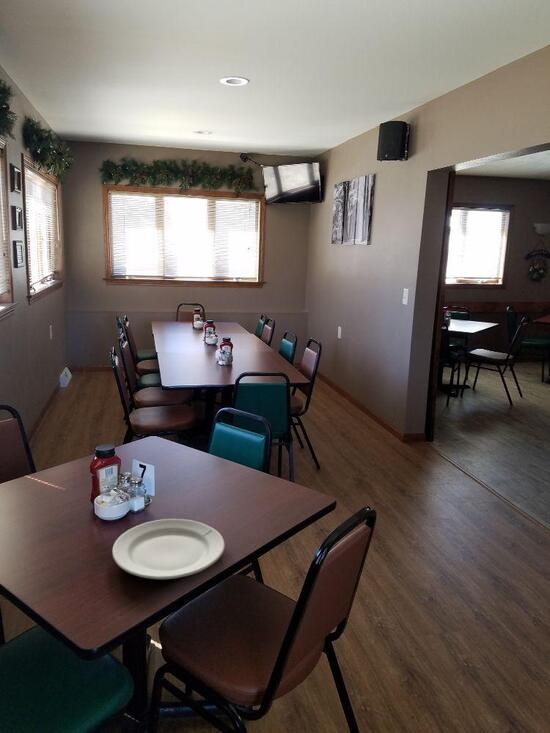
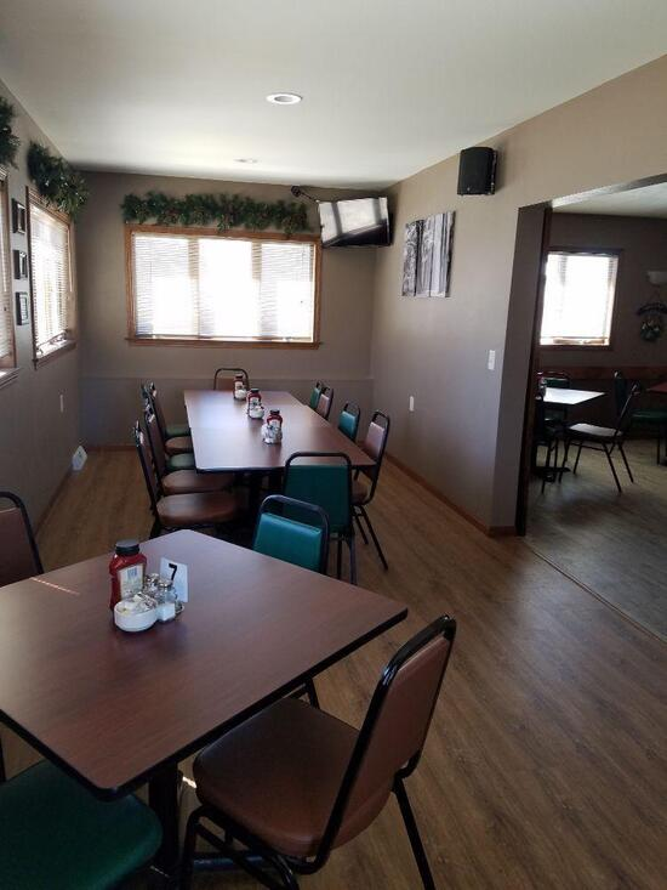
- chinaware (169, 549)
